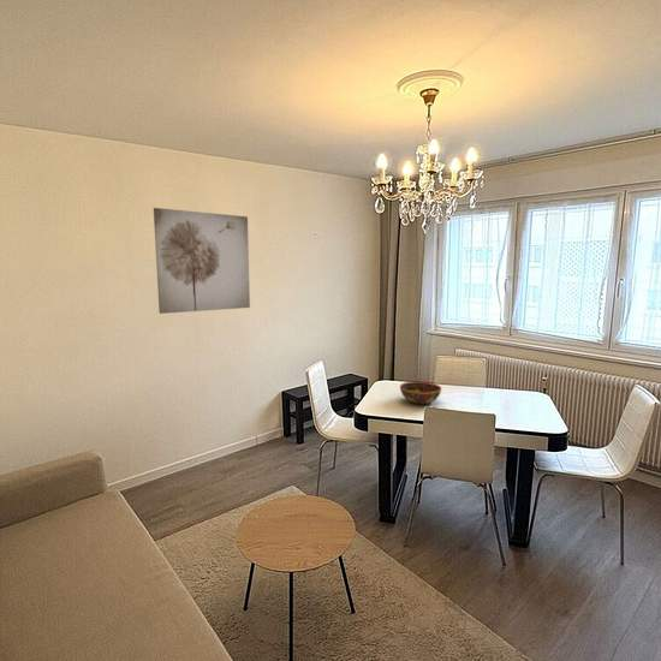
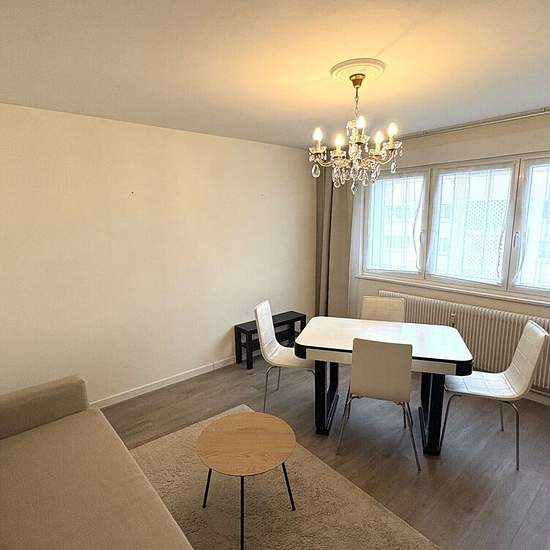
- wall art (206, 262)
- bowl (419, 393)
